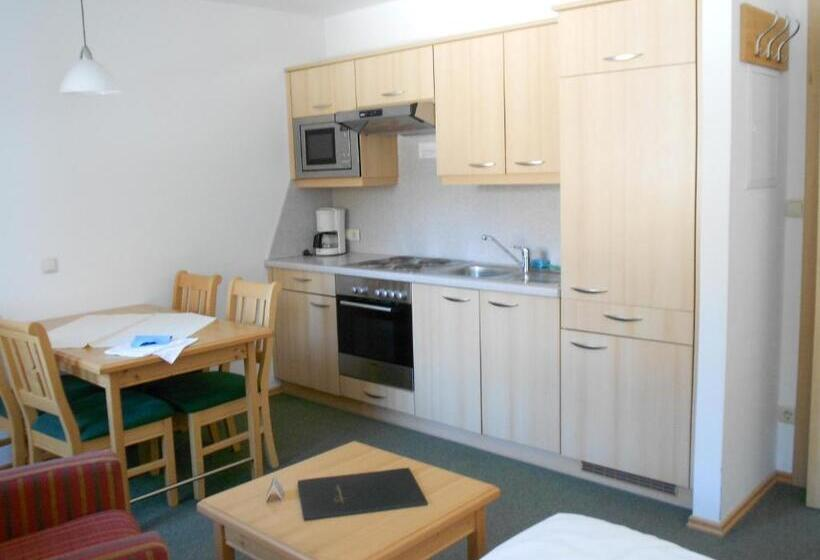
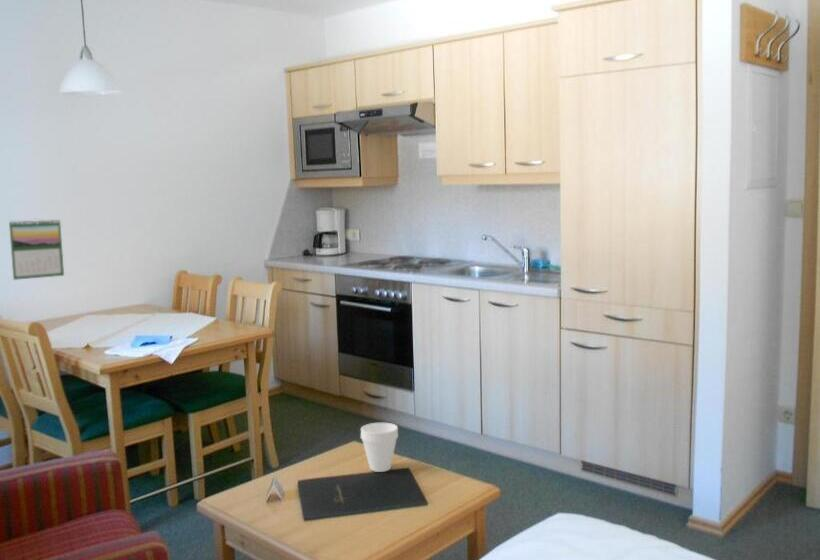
+ cup (379, 448)
+ calendar (37, 248)
